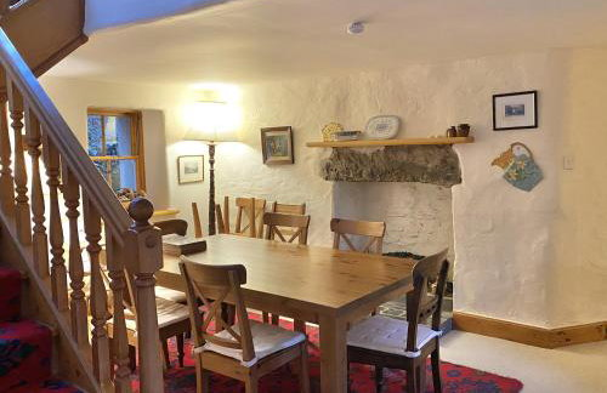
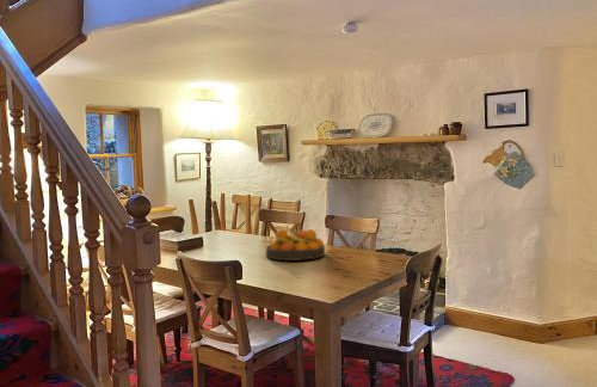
+ fruit bowl (295, 241)
